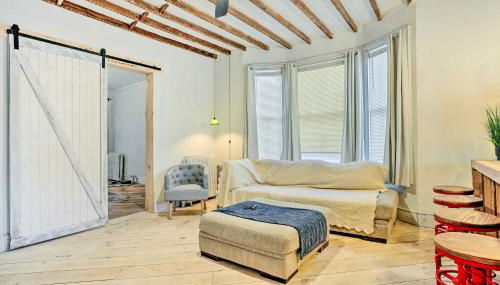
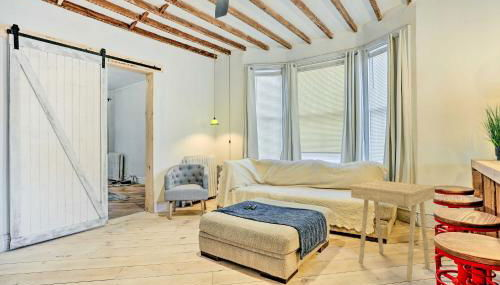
+ side table (380, 226)
